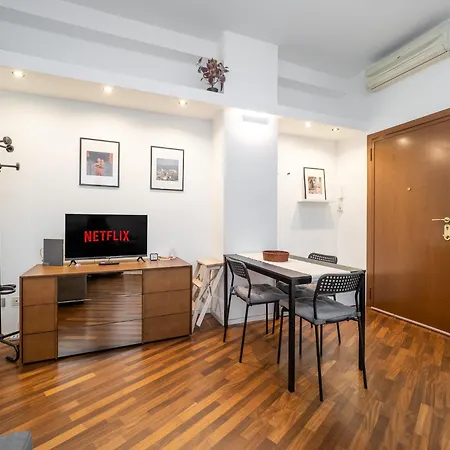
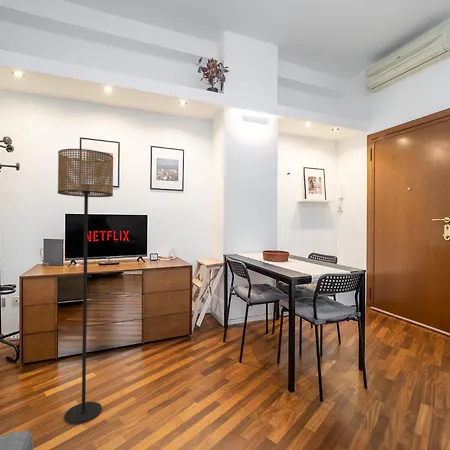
+ floor lamp (85, 283)
